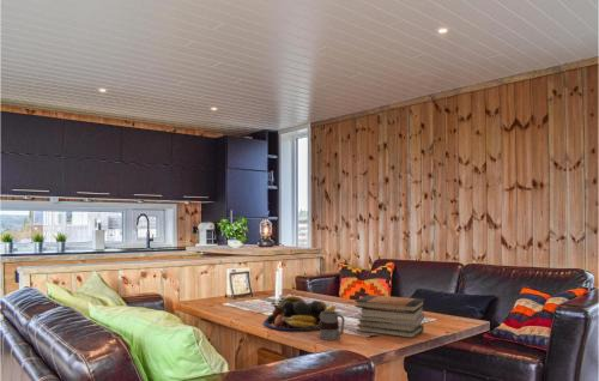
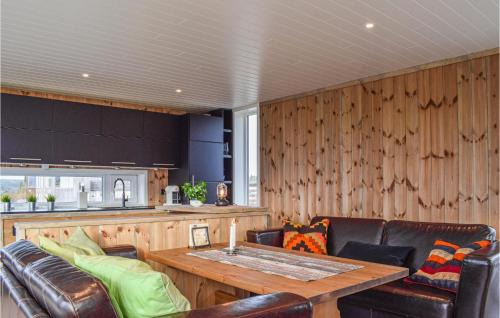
- book stack (391, 315)
- mug (332, 325)
- fruit bowl (298, 309)
